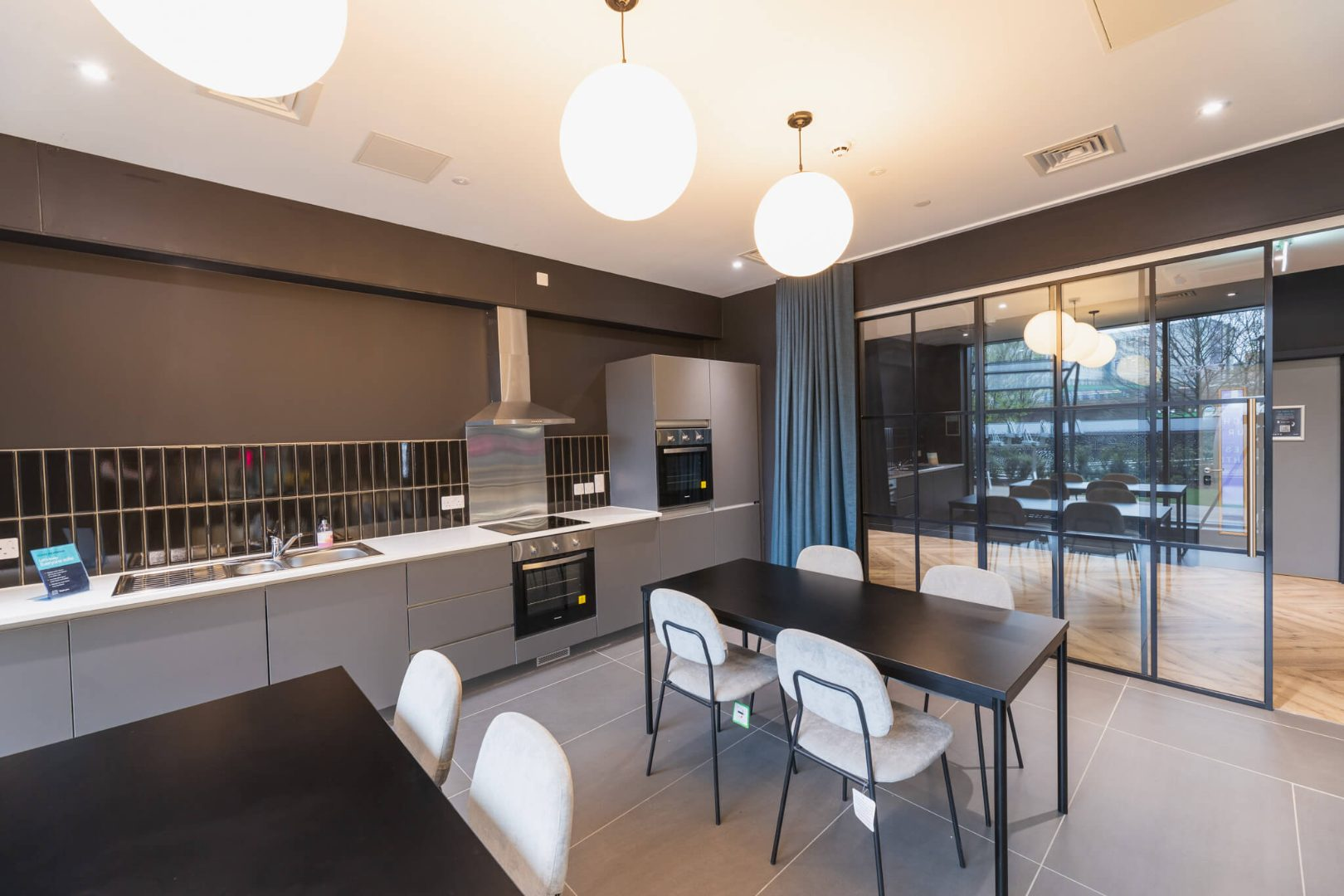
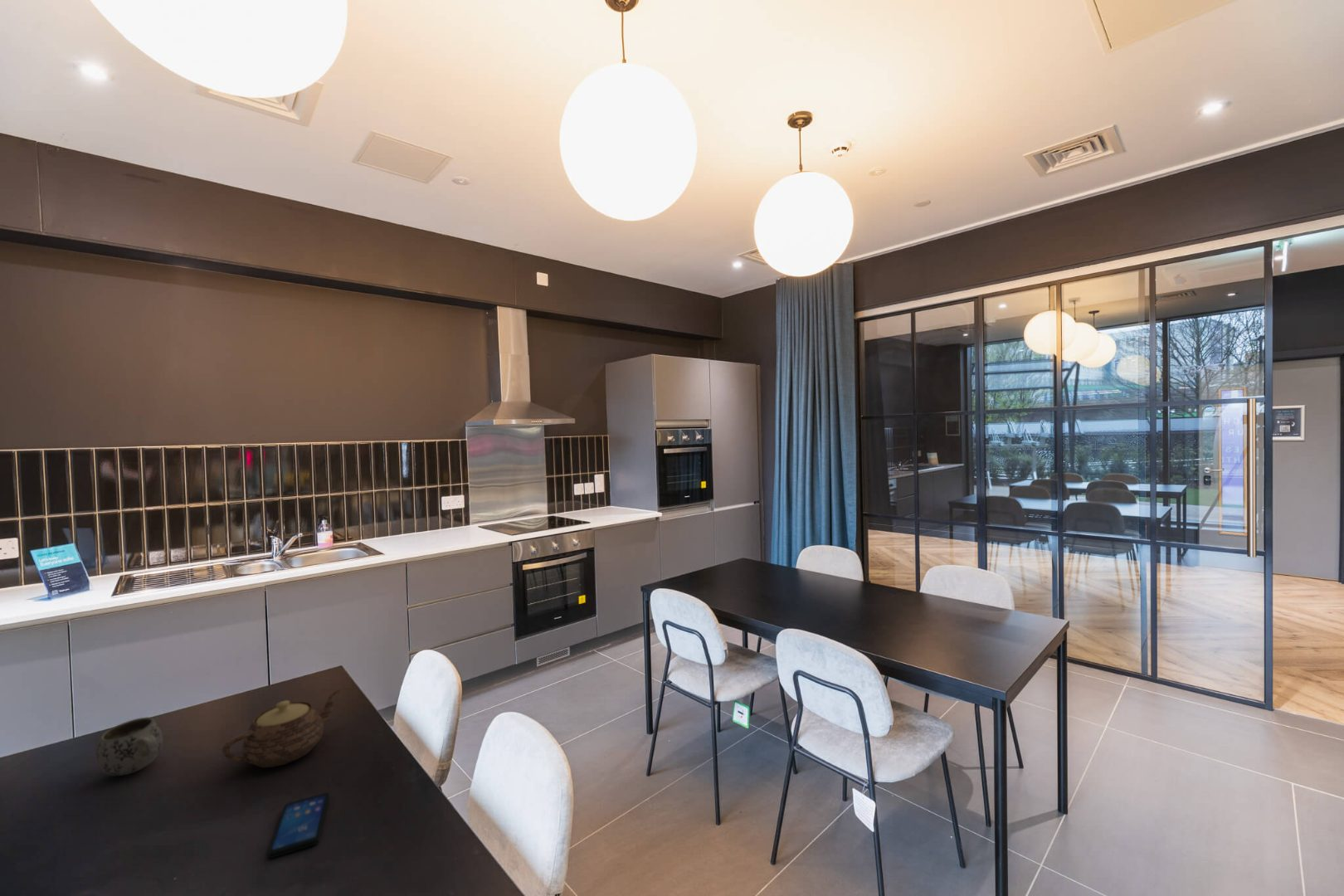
+ smartphone (300, 822)
+ teapot (288, 726)
+ mug (136, 748)
